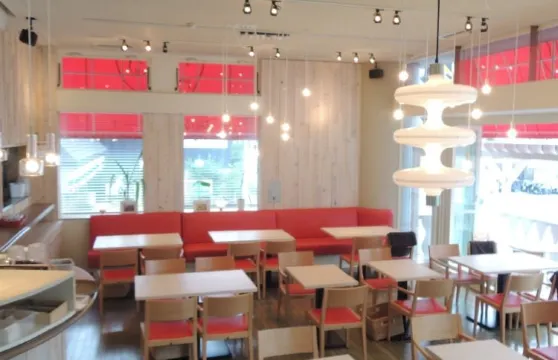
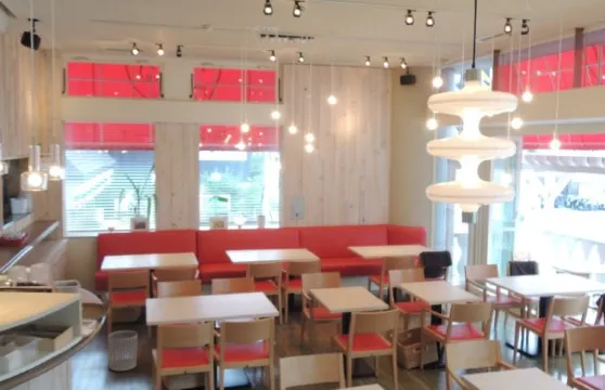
+ waste bin (123, 351)
